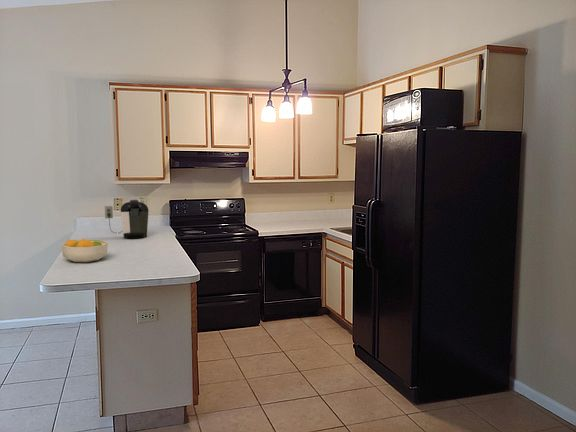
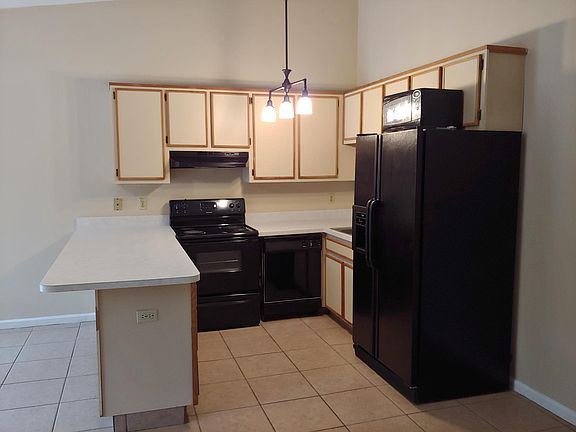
- fruit bowl (85, 247)
- coffee maker (127, 218)
